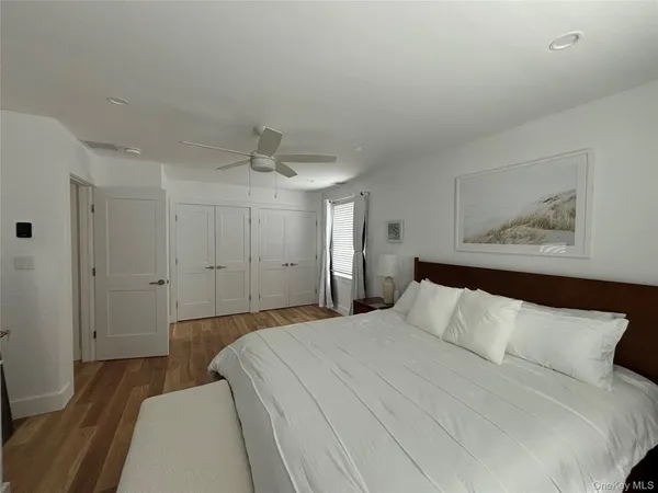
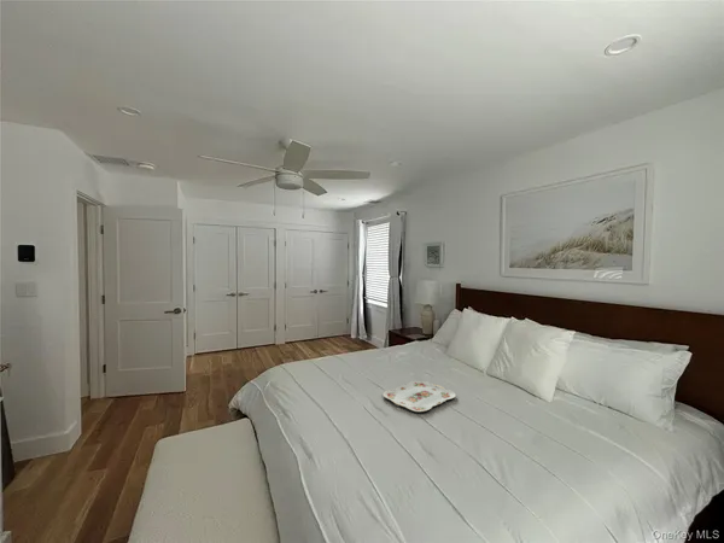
+ serving tray (419, 395)
